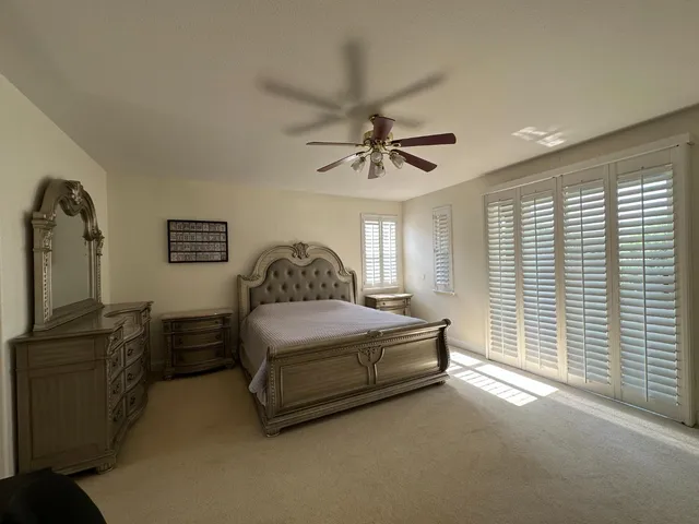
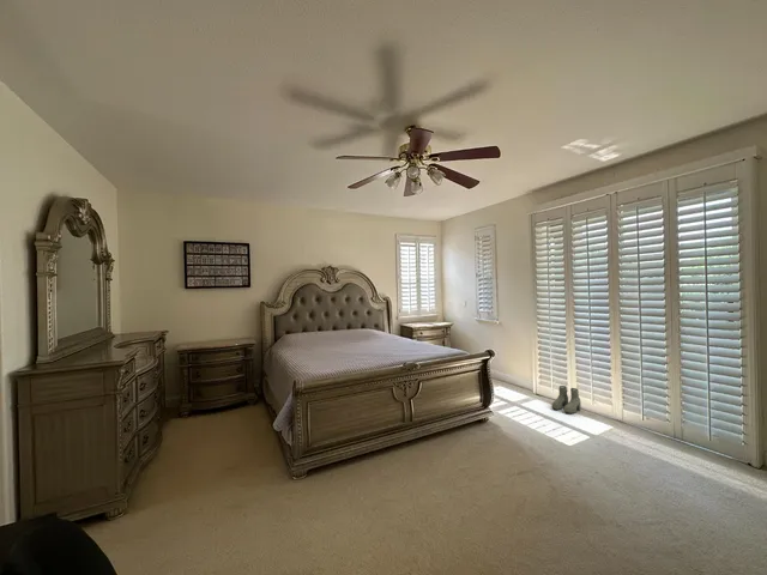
+ boots (566, 398)
